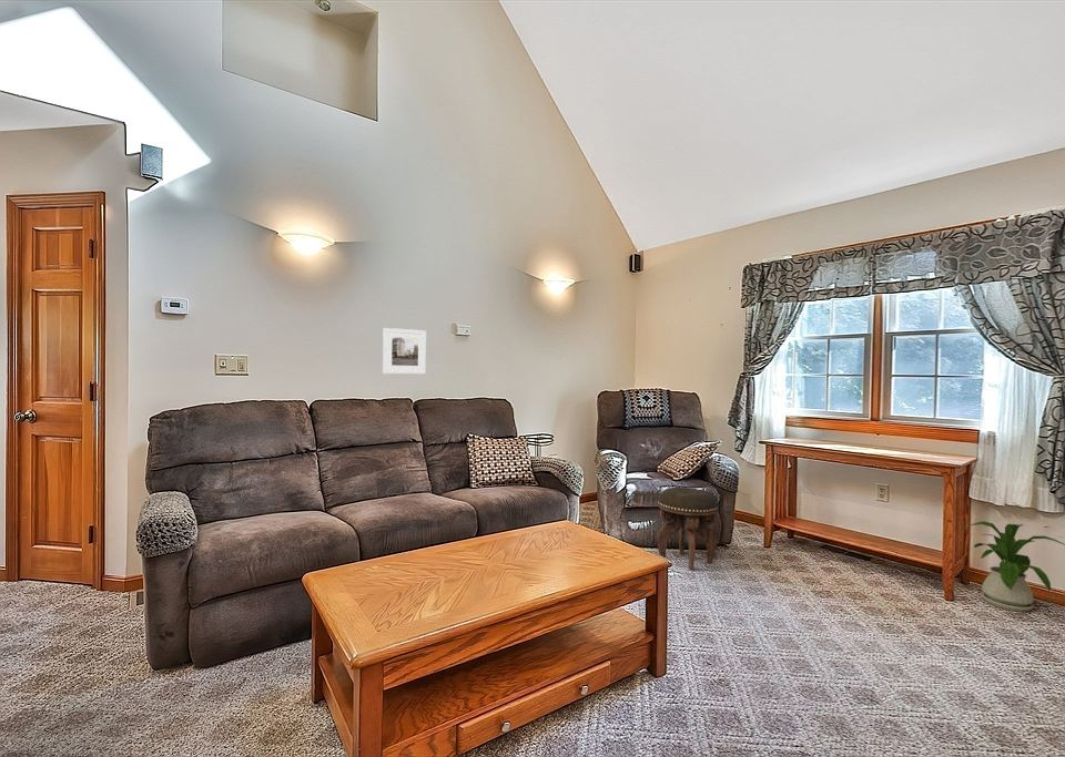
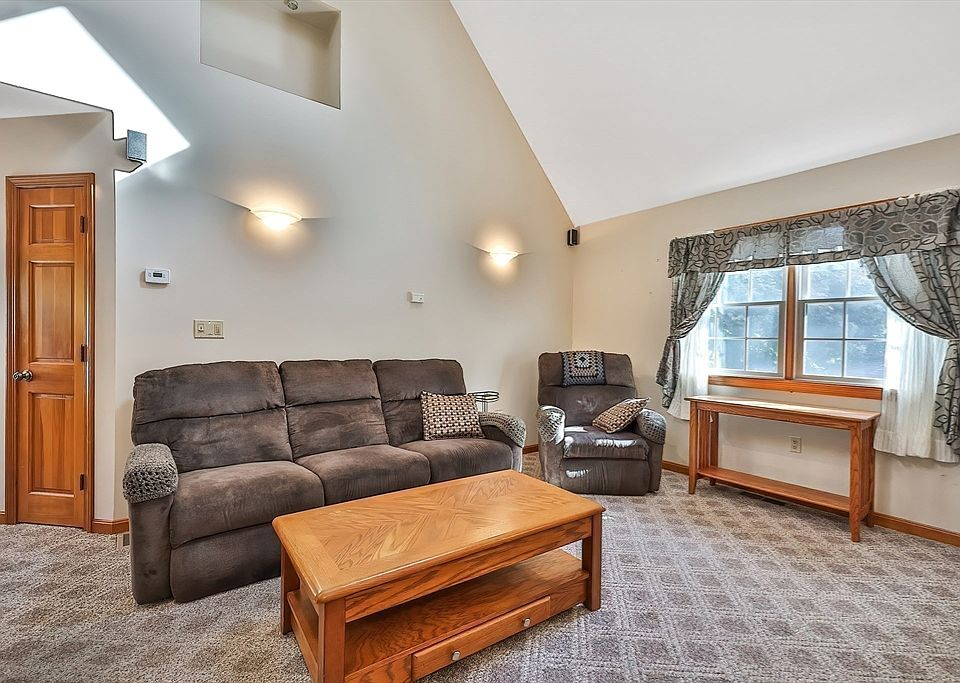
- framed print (405, 351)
- house plant (1013, 559)
- footstool (687, 525)
